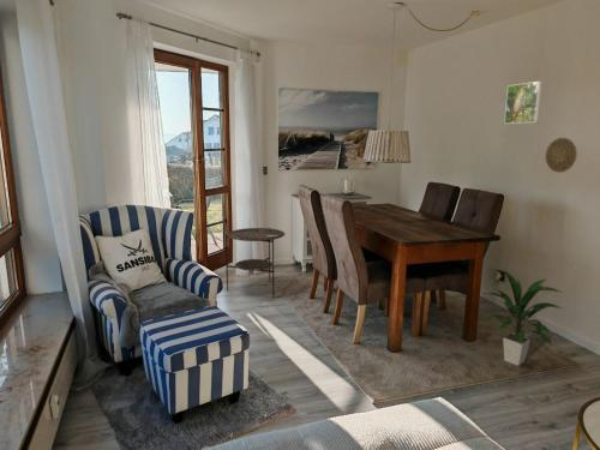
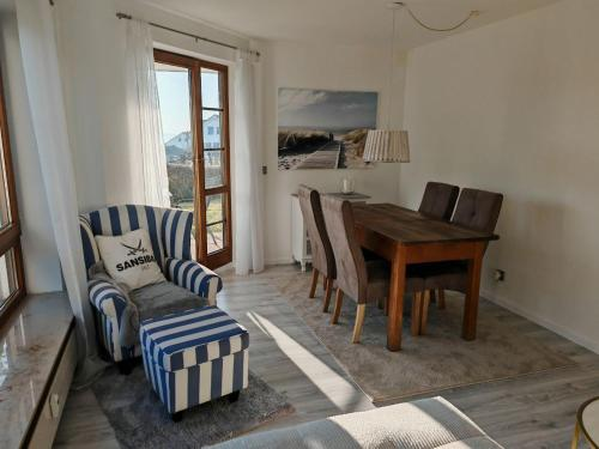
- indoor plant (522, 317)
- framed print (522, 103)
- side table (257, 262)
- decorative plate (559, 155)
